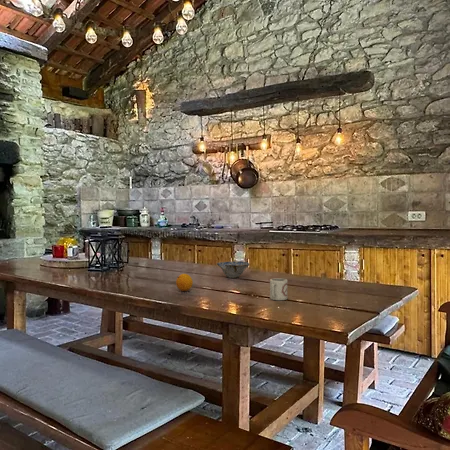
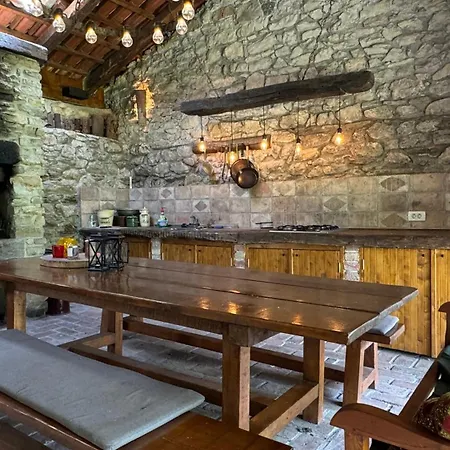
- cup (277, 289)
- ceramic bowl (233, 269)
- fruit (184, 282)
